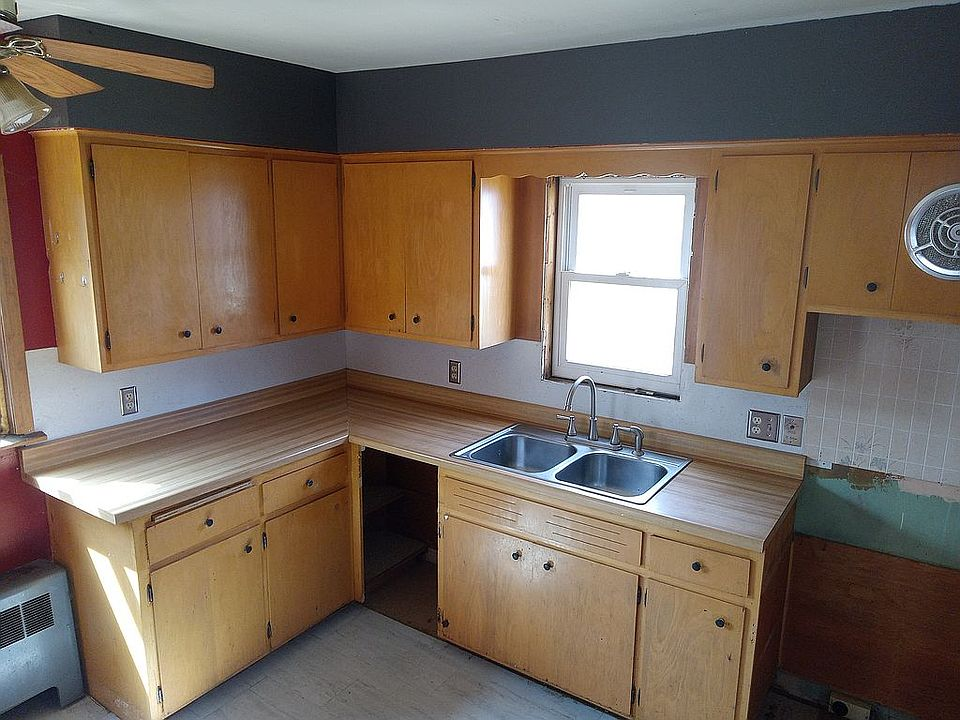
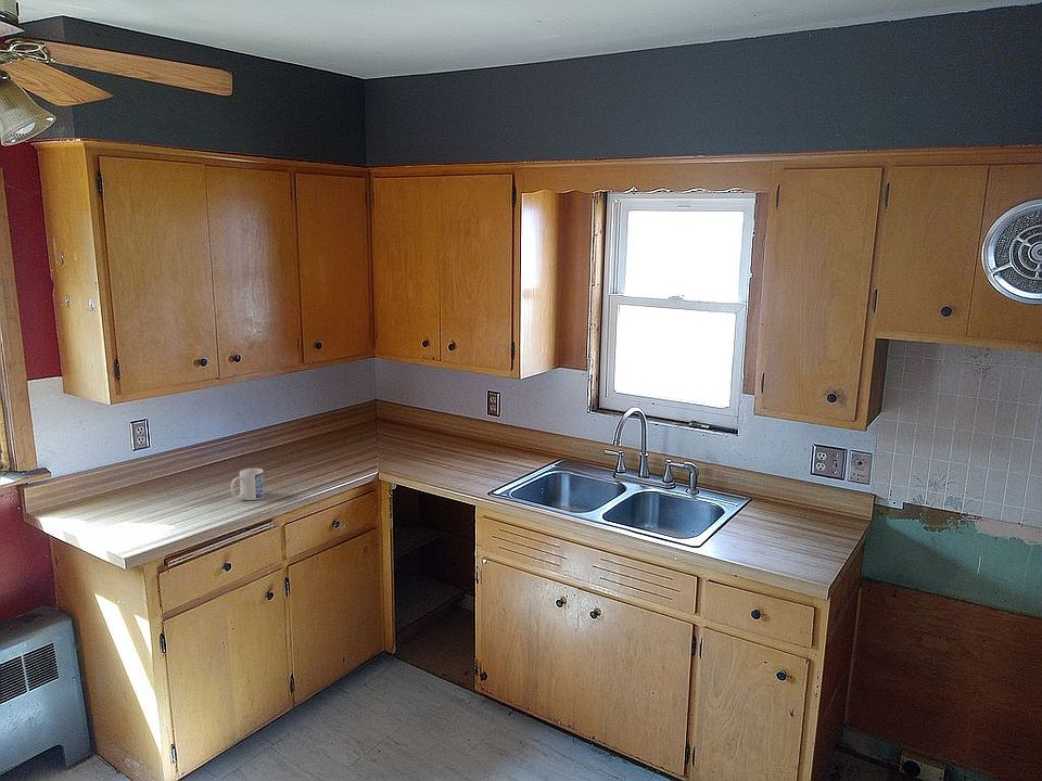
+ mug (246, 485)
